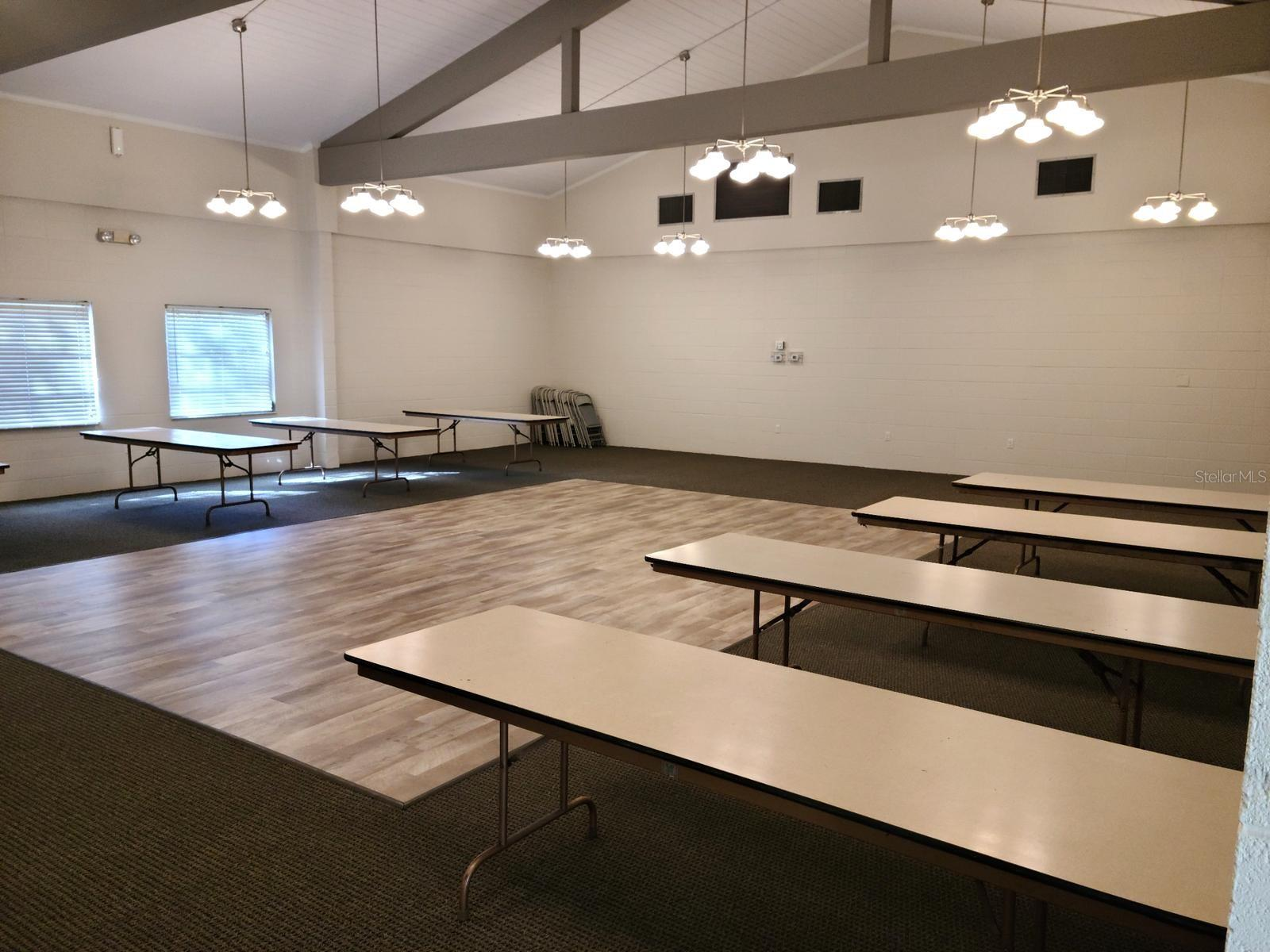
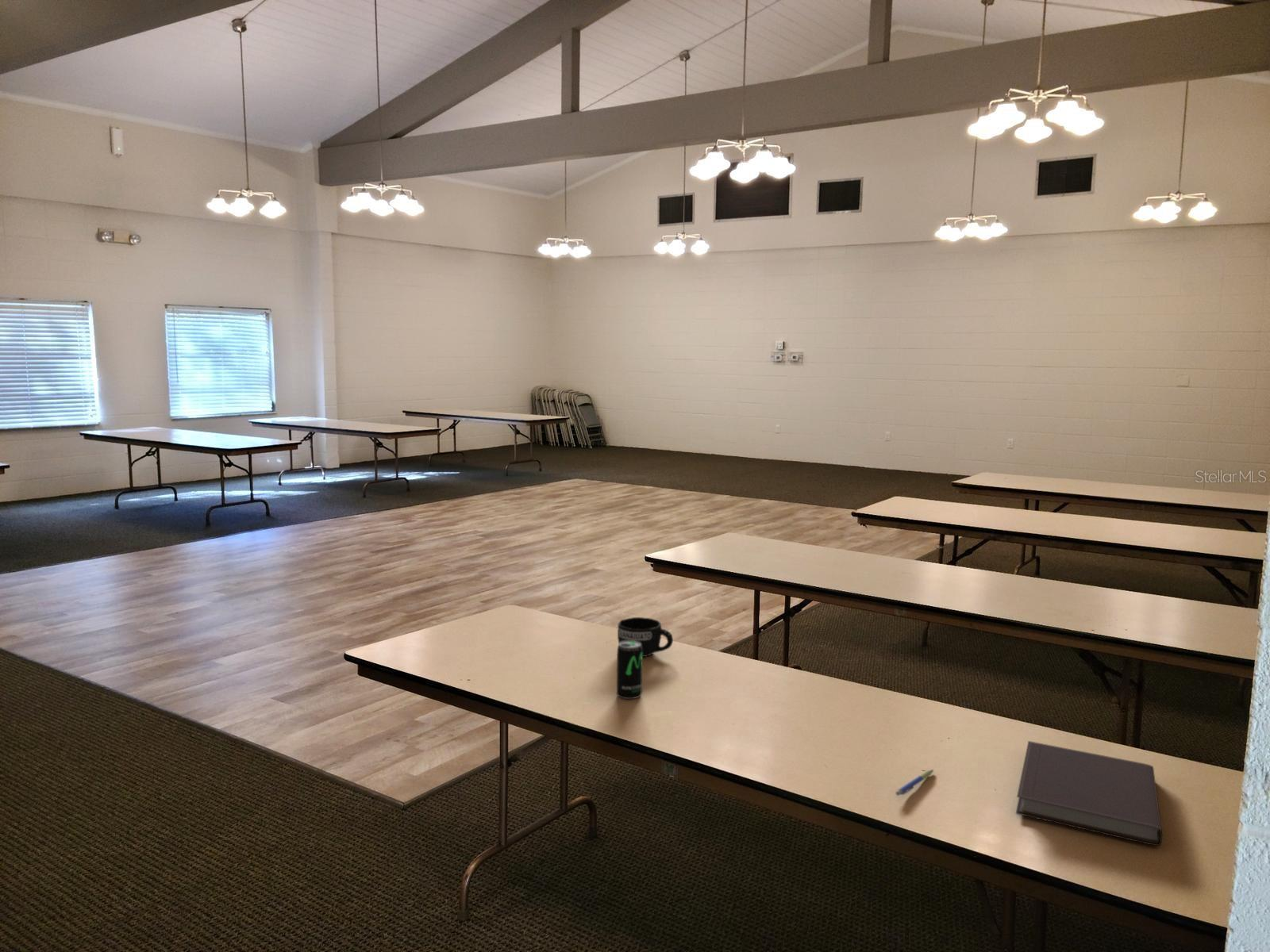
+ mug (645, 639)
+ notebook (1087, 789)
+ pen (915, 781)
+ beverage can (629, 669)
